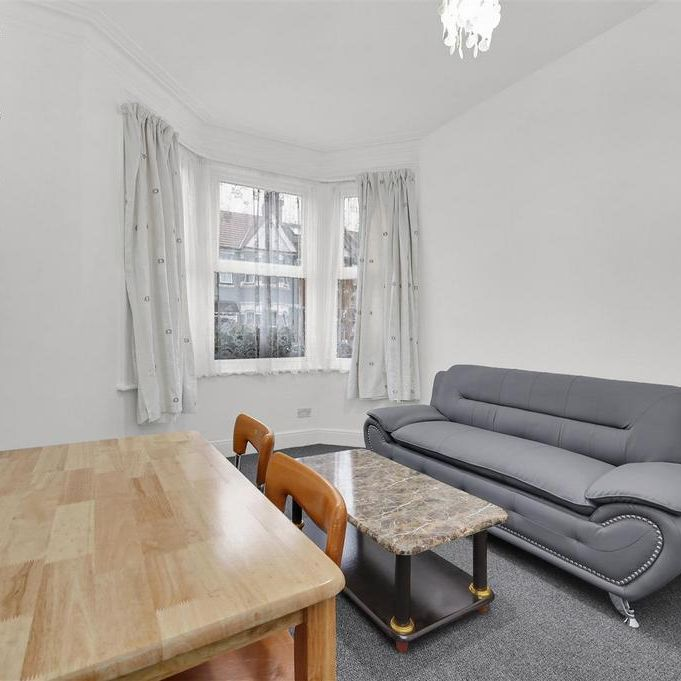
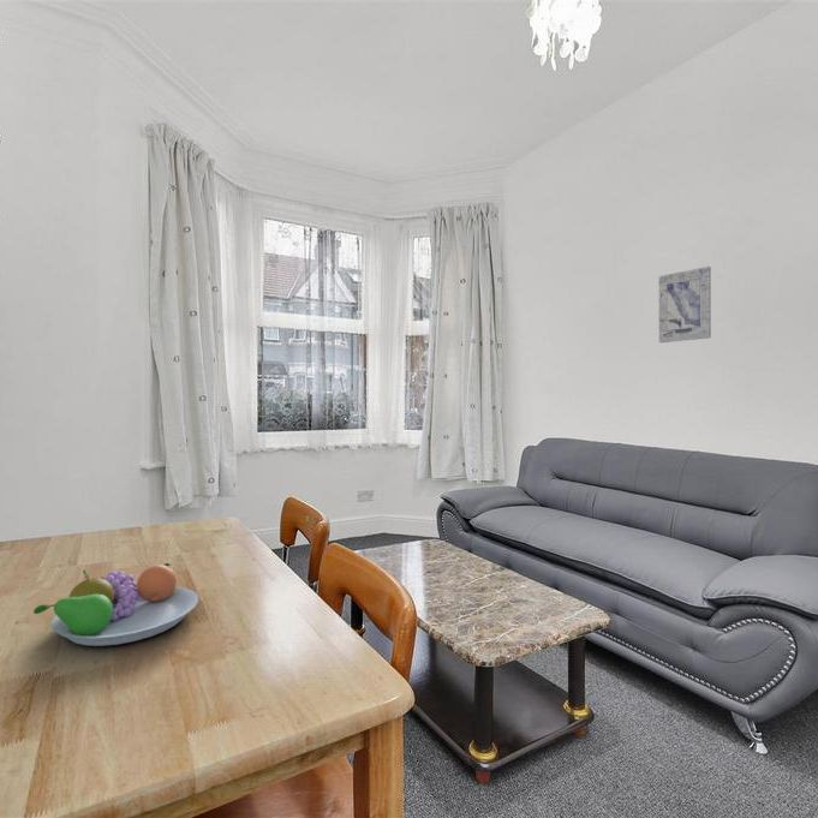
+ wall art (683, 305)
+ fruit bowl (123, 597)
